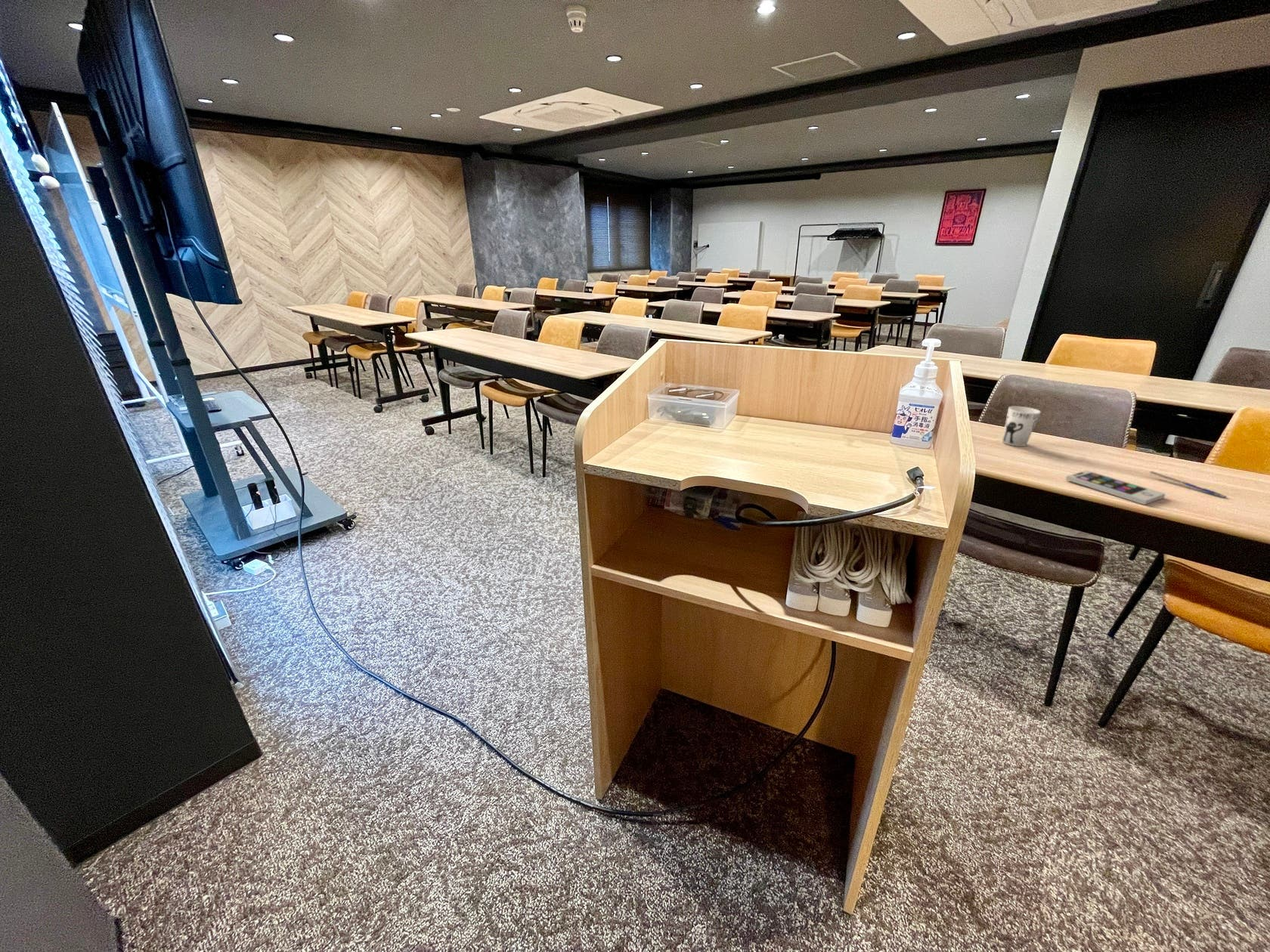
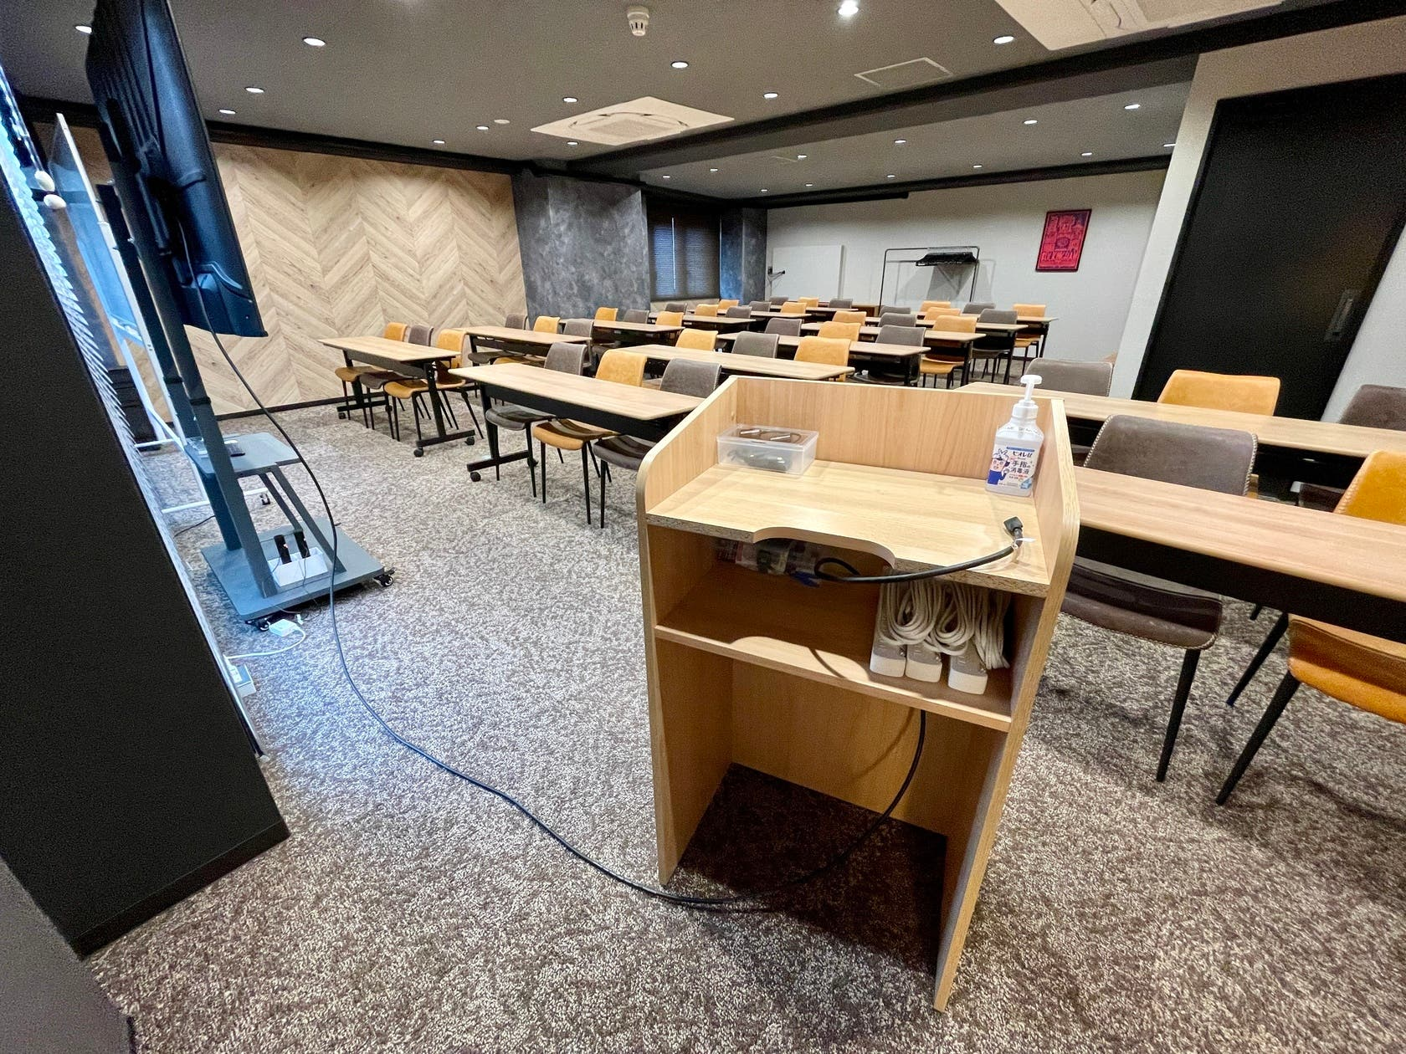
- cup (1019, 426)
- smartphone (1114, 486)
- pen (1185, 483)
